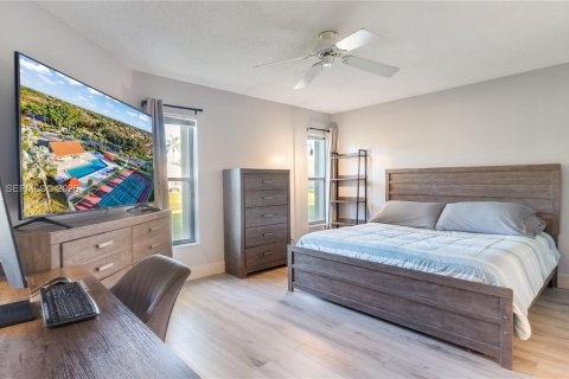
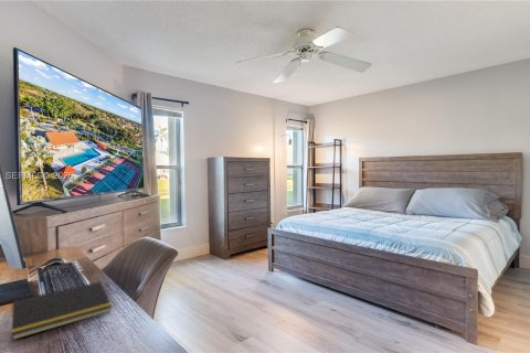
+ notepad (63, 306)
